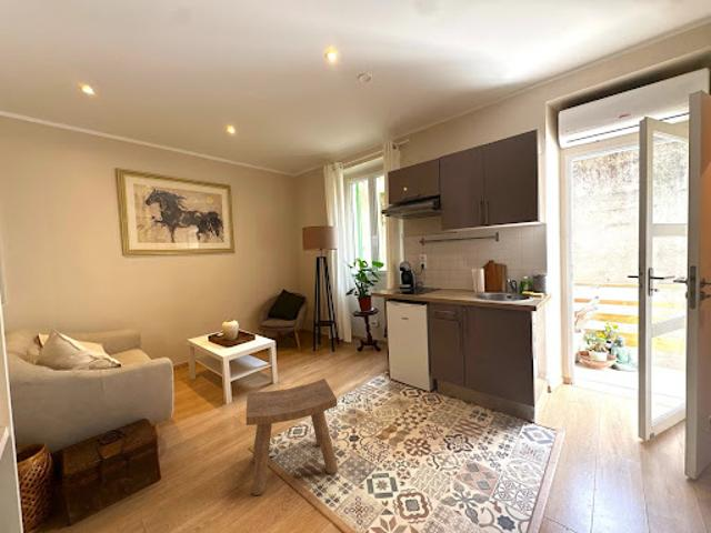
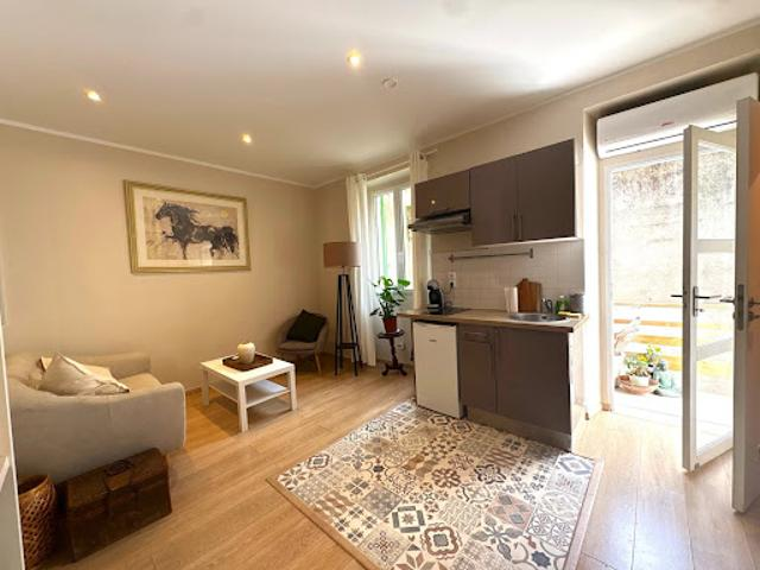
- stool (291, 420)
